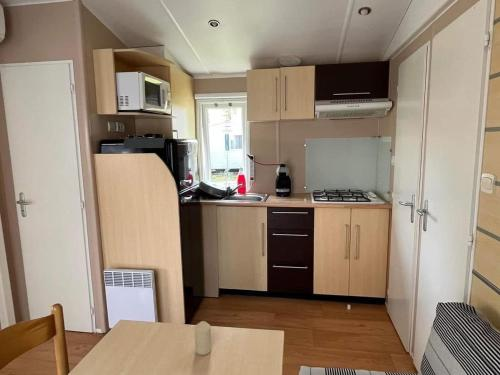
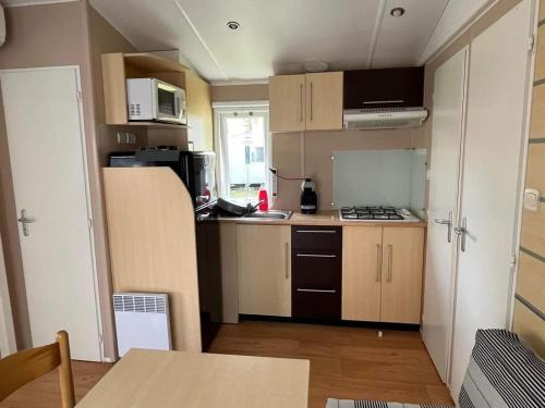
- candle (202, 336)
